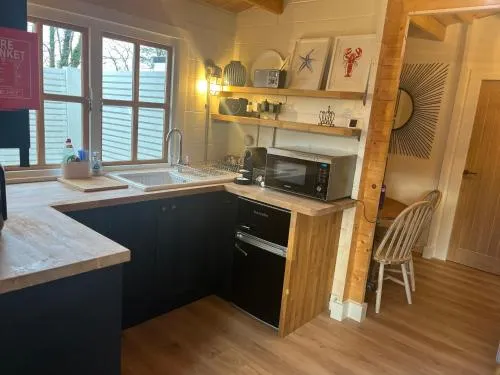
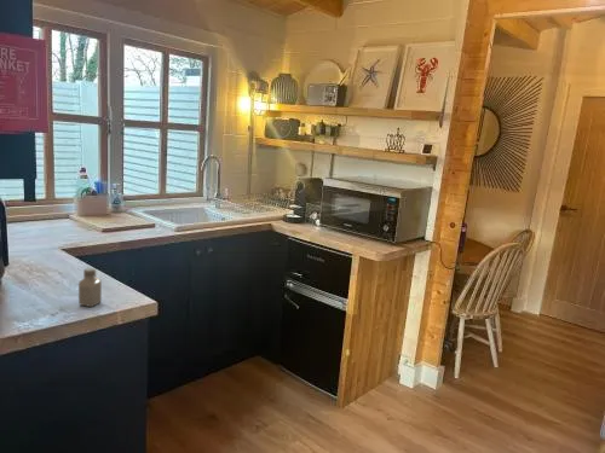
+ saltshaker (90, 286)
